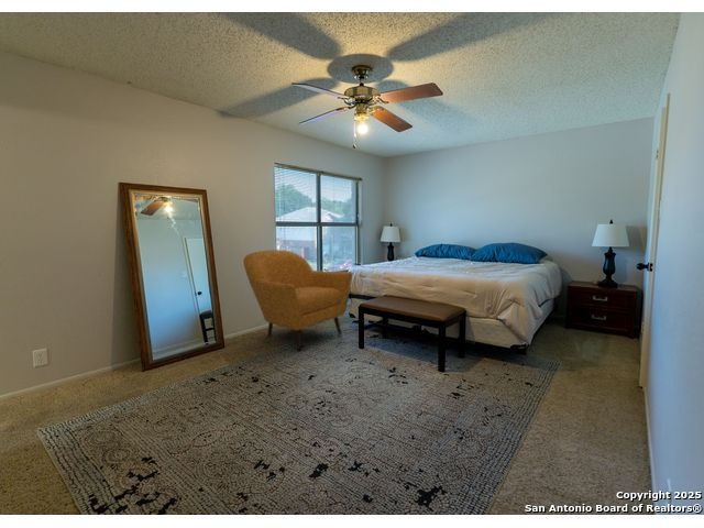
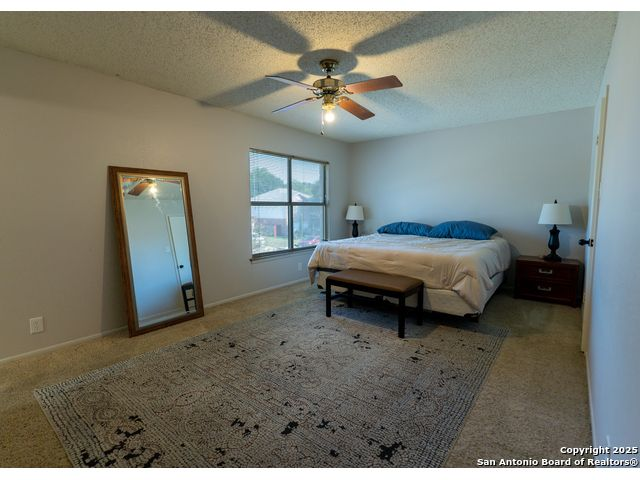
- armchair (293, 294)
